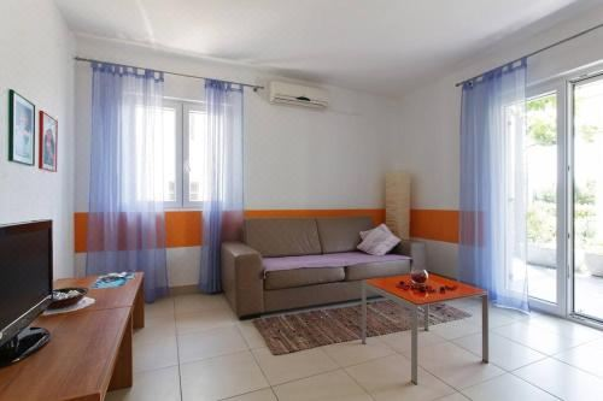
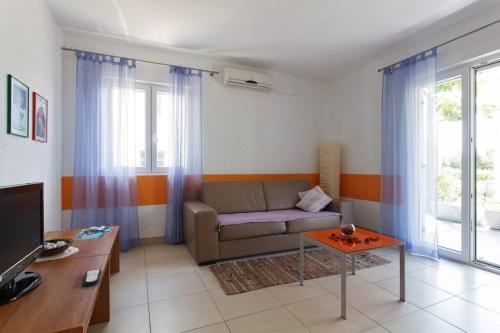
+ remote control (92, 277)
